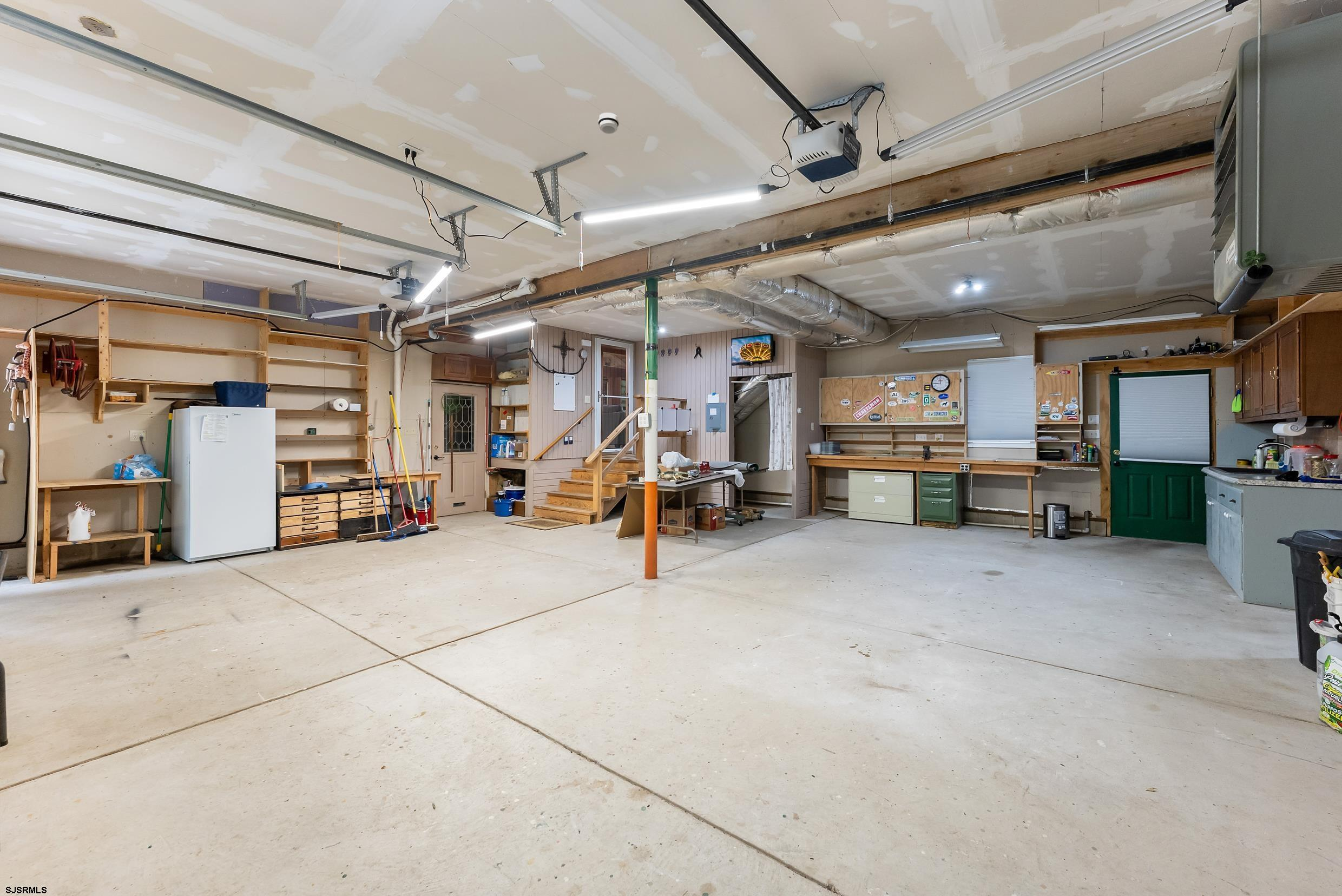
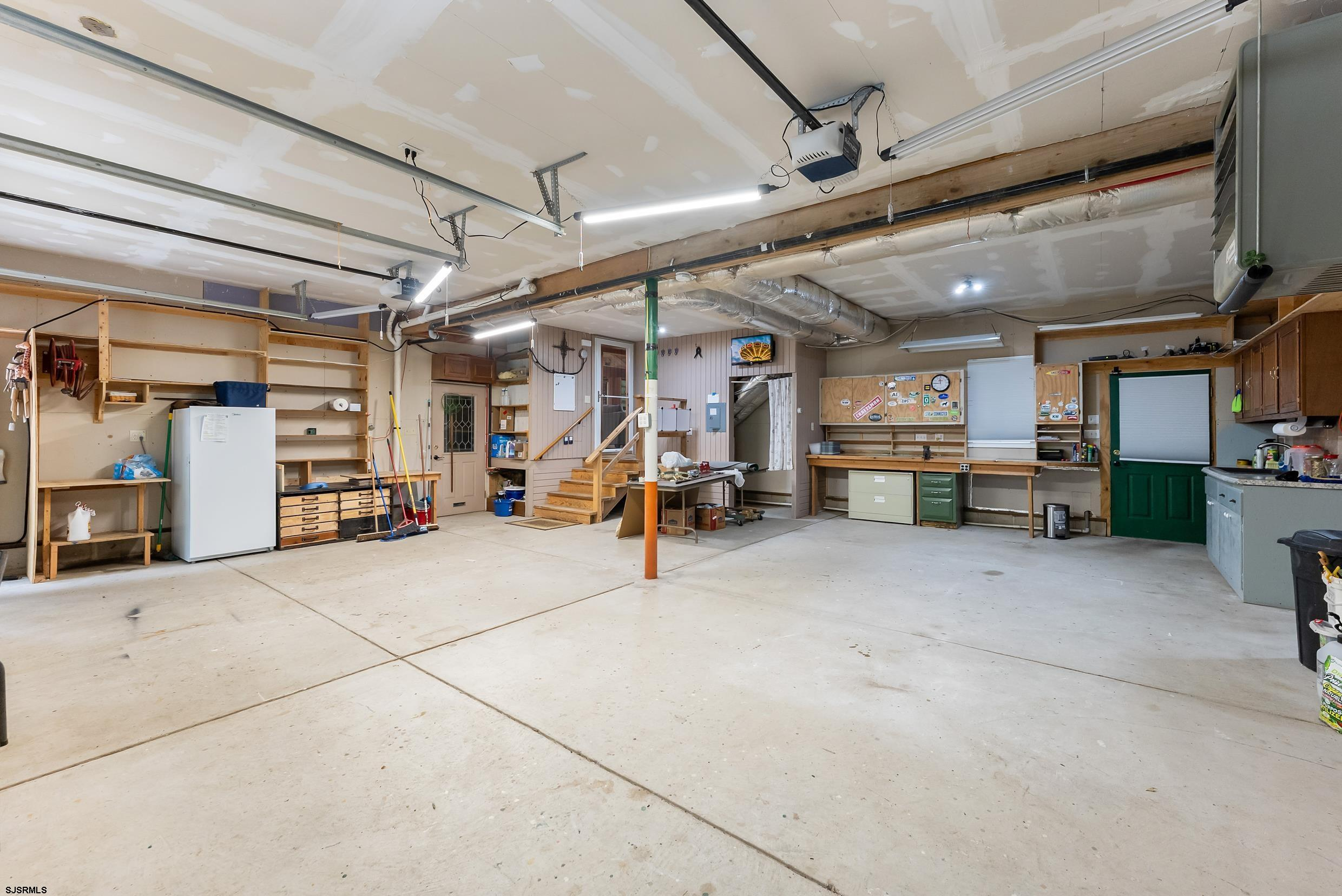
- smoke detector (608, 123)
